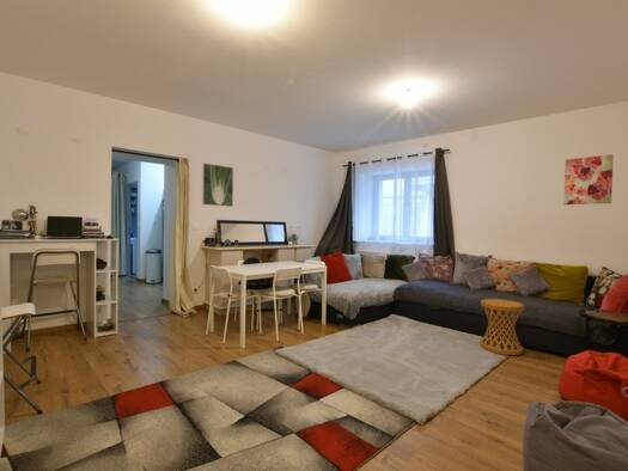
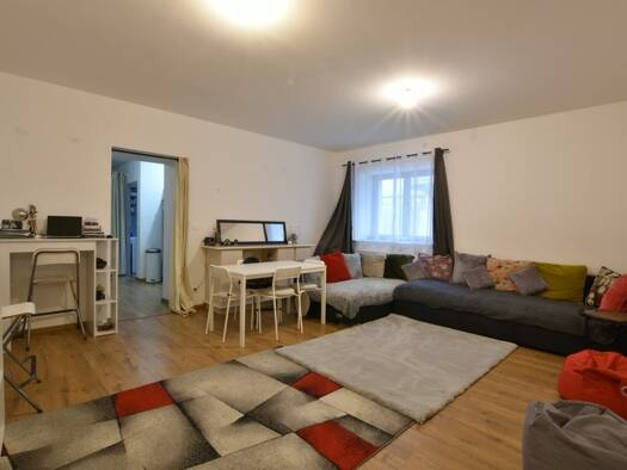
- wall art (587, 181)
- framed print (218, 185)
- side table (501, 325)
